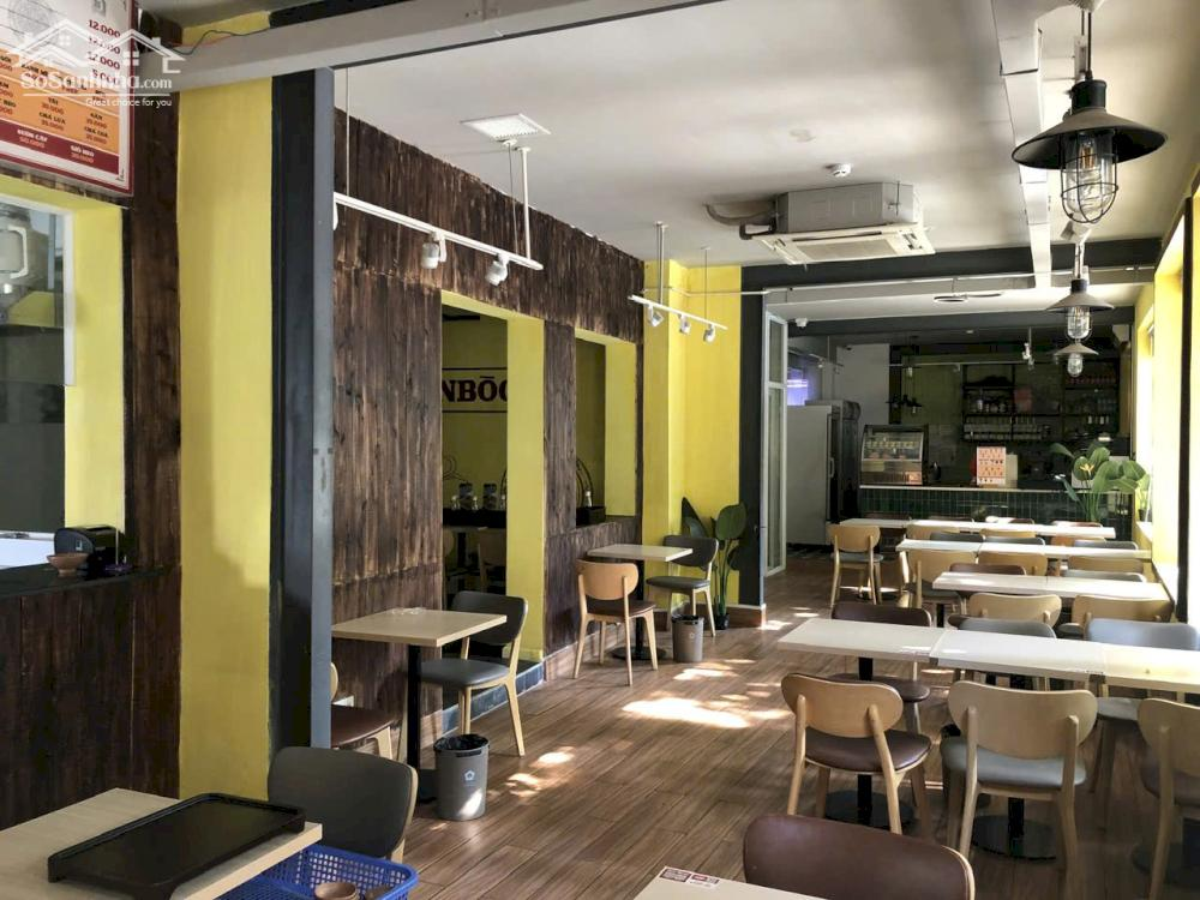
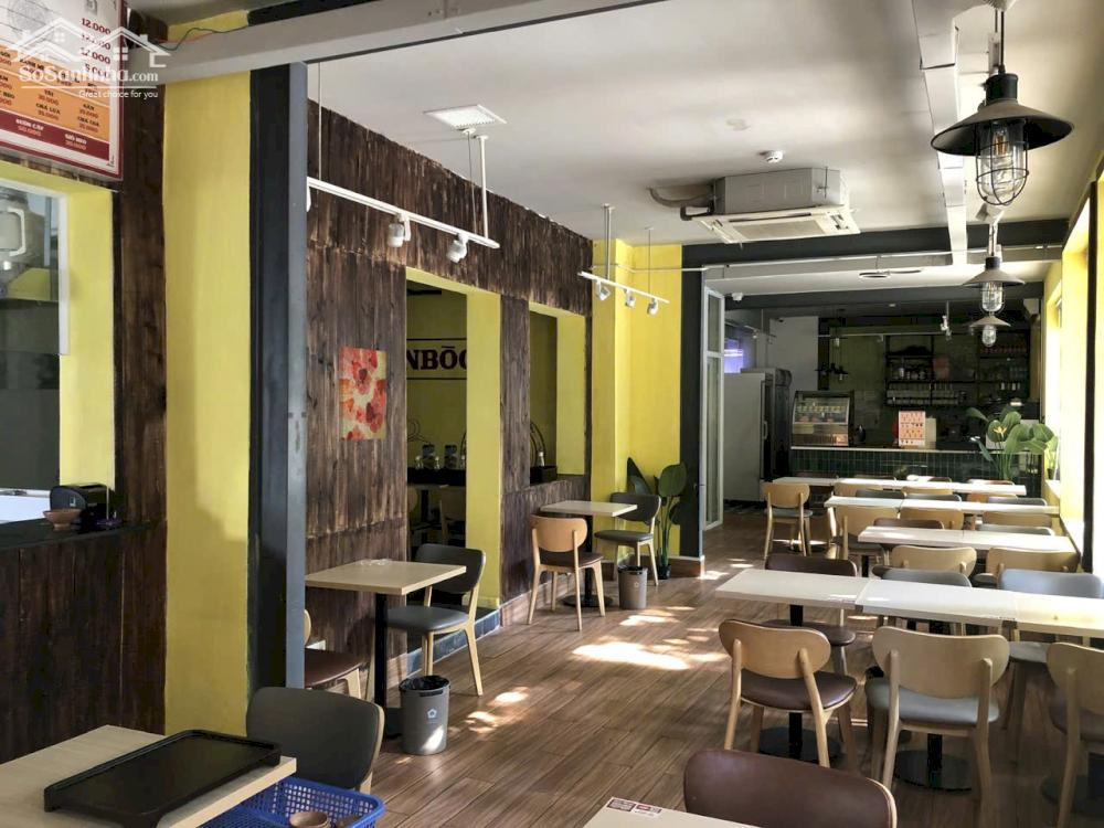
+ wall art (363, 394)
